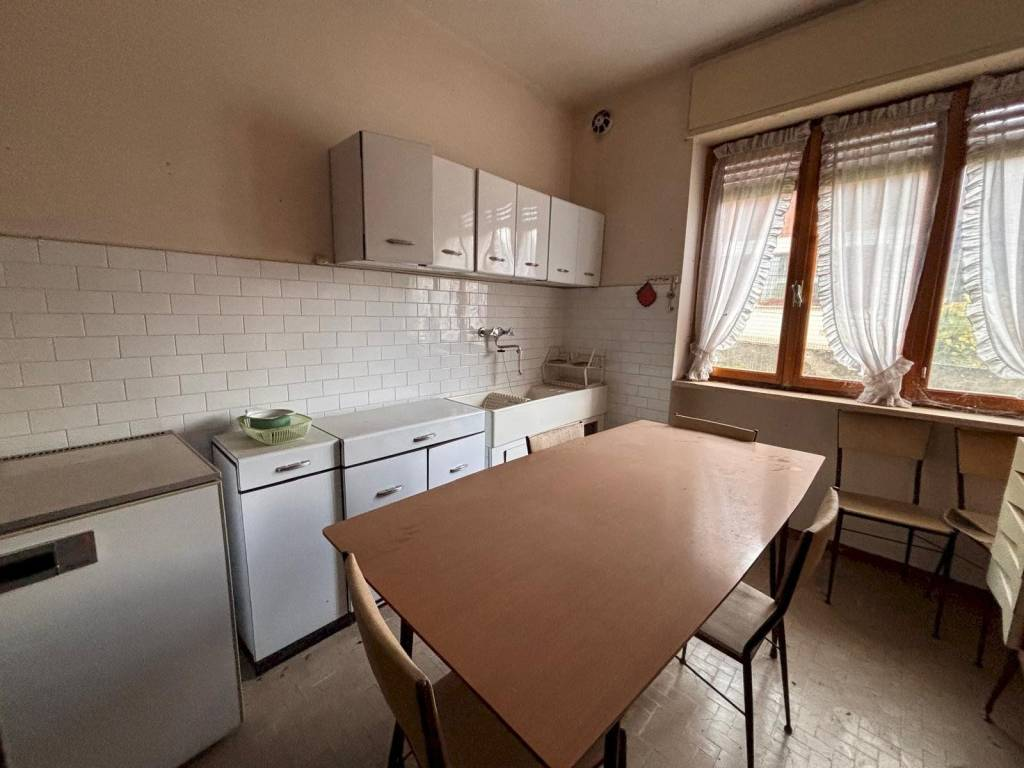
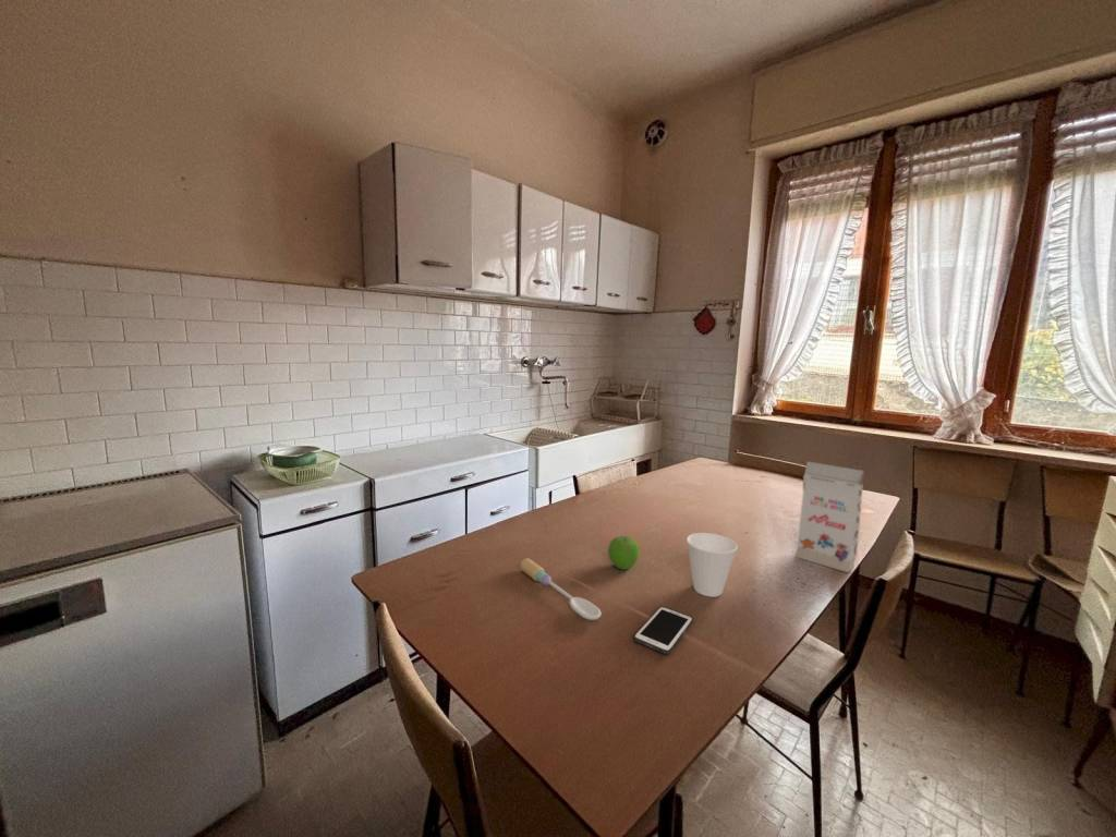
+ fruit (623, 553)
+ cell phone (664, 628)
+ spoon (556, 586)
+ gift box (829, 513)
+ cup (709, 566)
